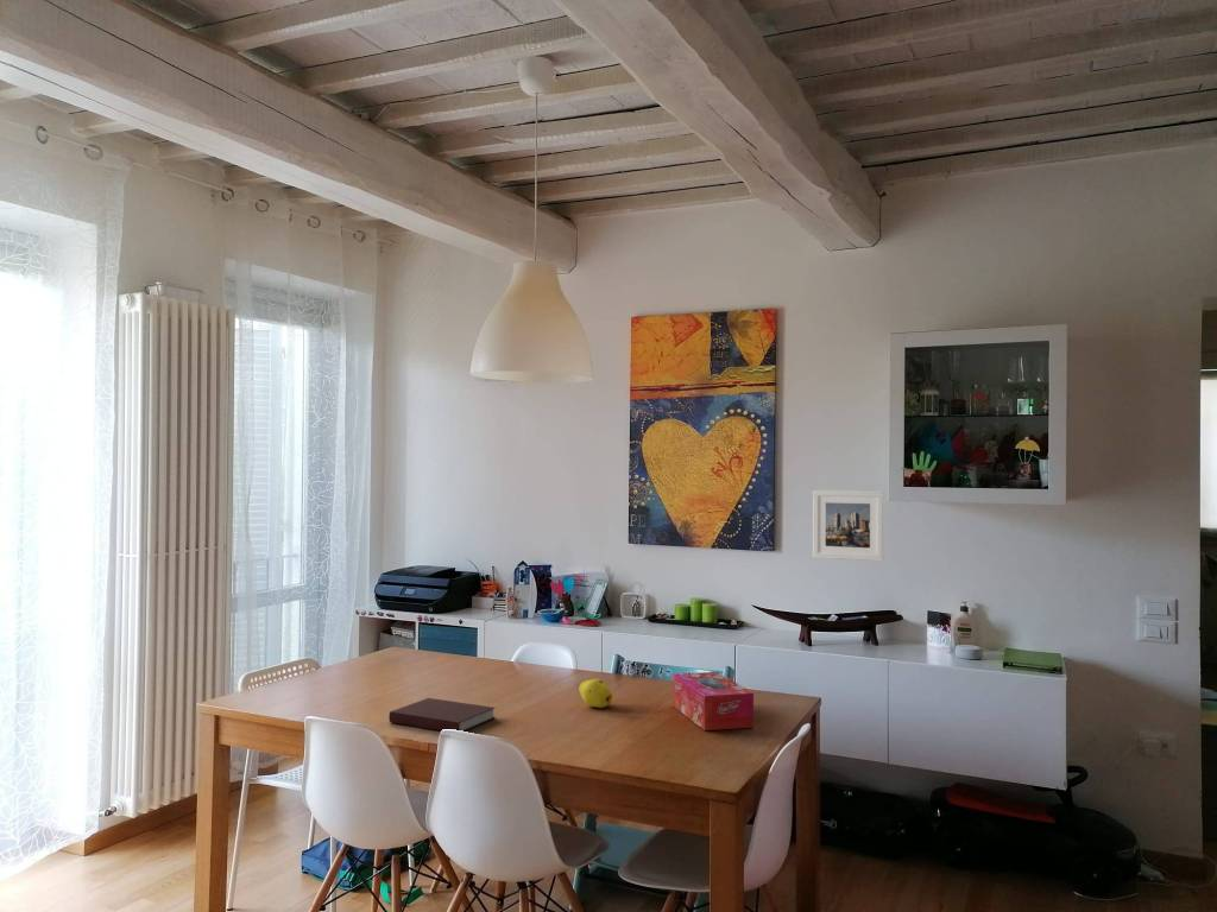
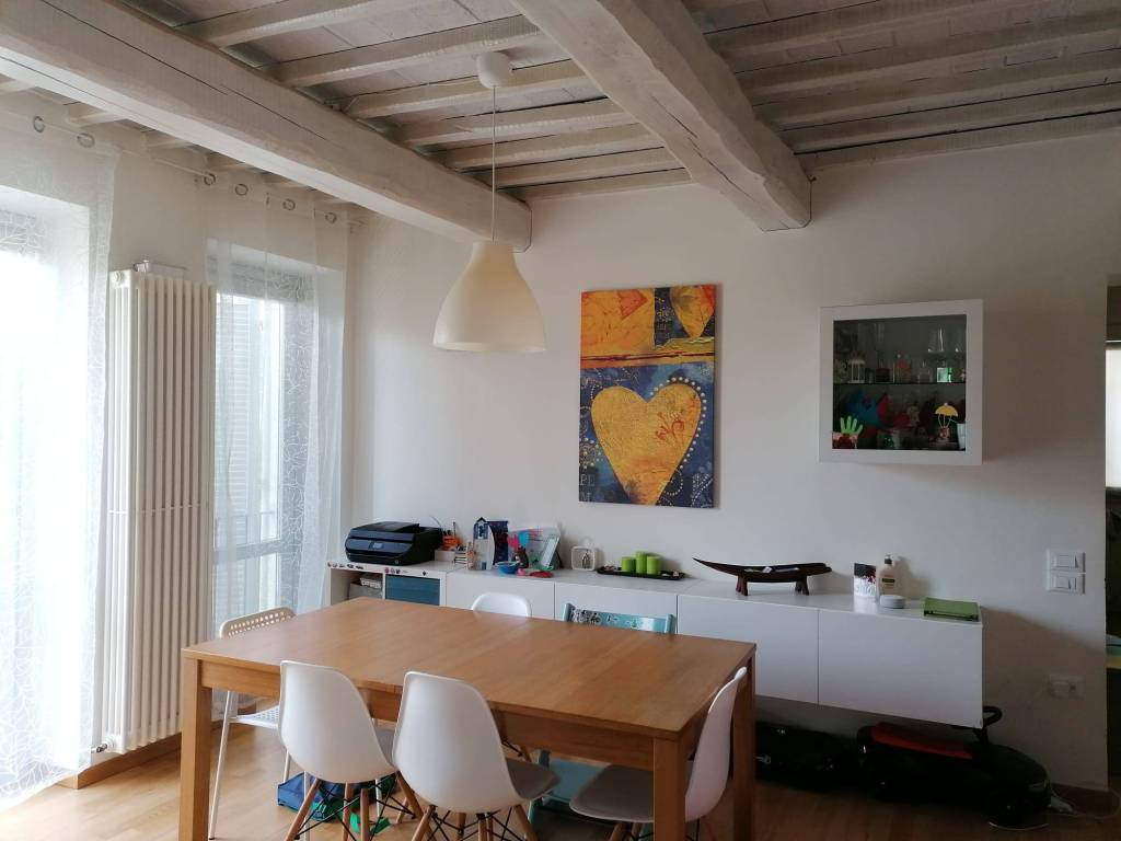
- notebook (442, 714)
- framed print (847, 525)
- tissue box (711, 699)
- fruit (594, 692)
